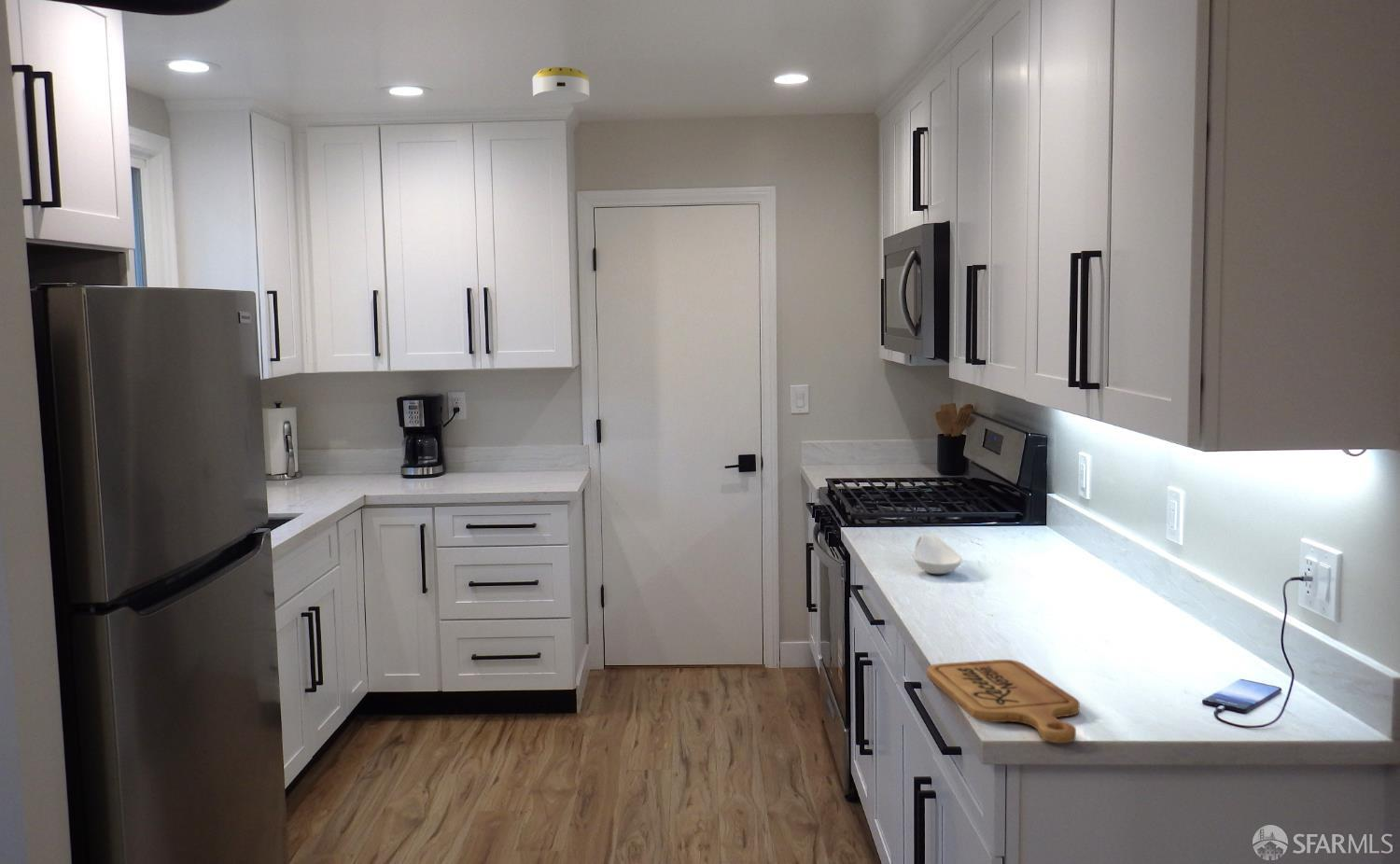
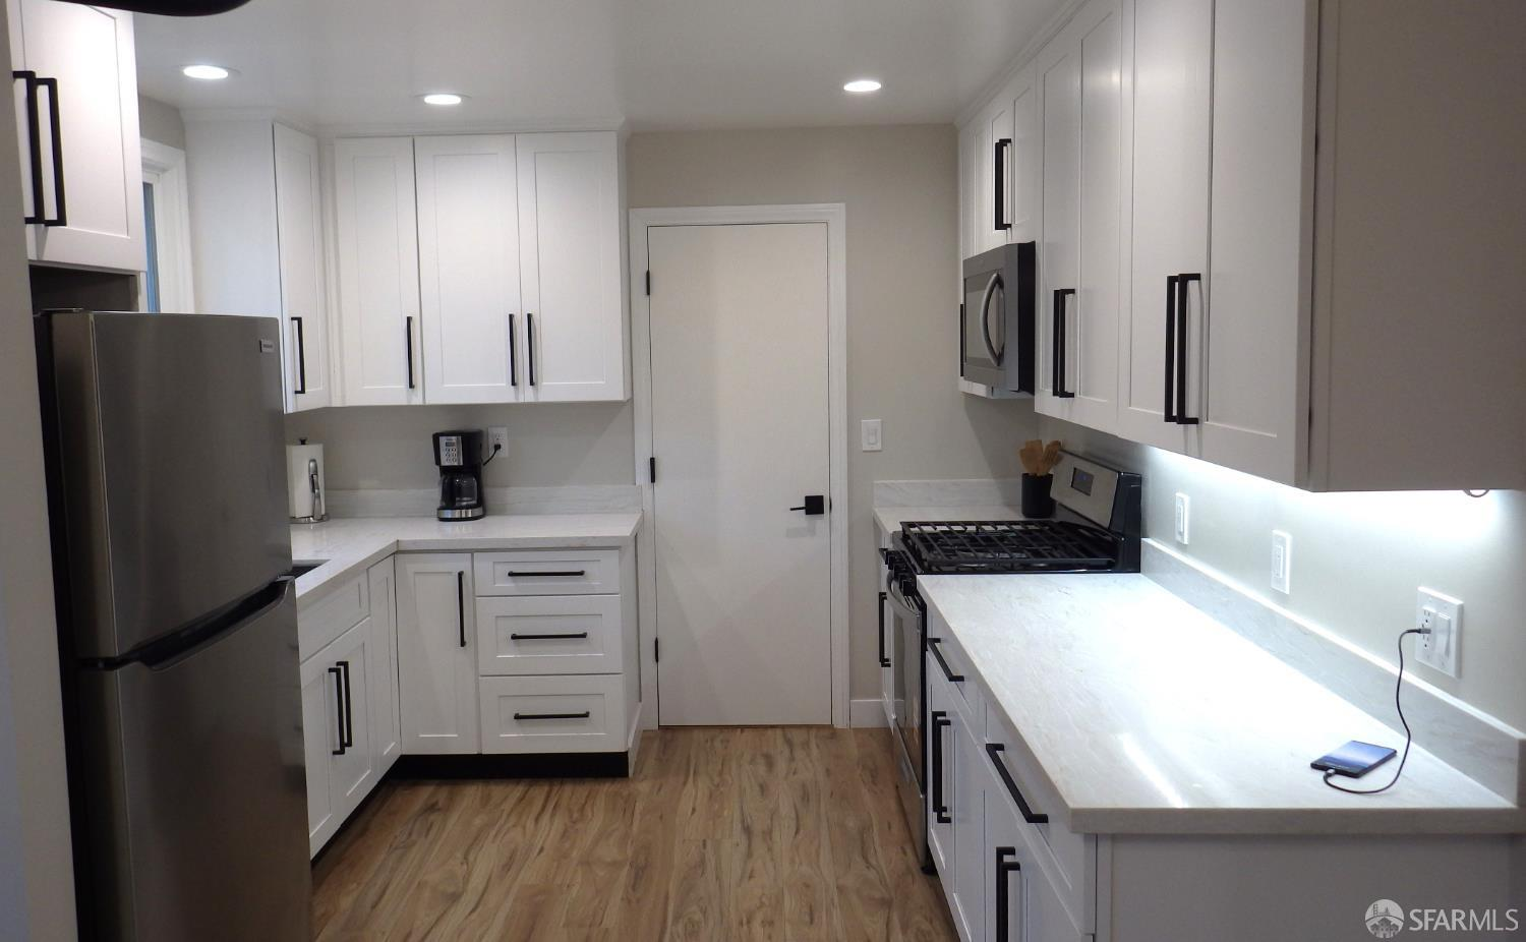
- spoon rest (931, 552)
- smoke detector (561, 84)
- cutting board (1012, 698)
